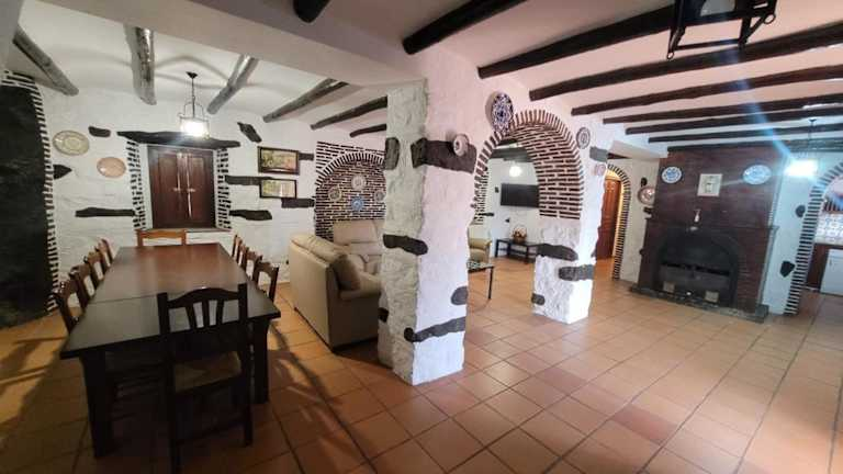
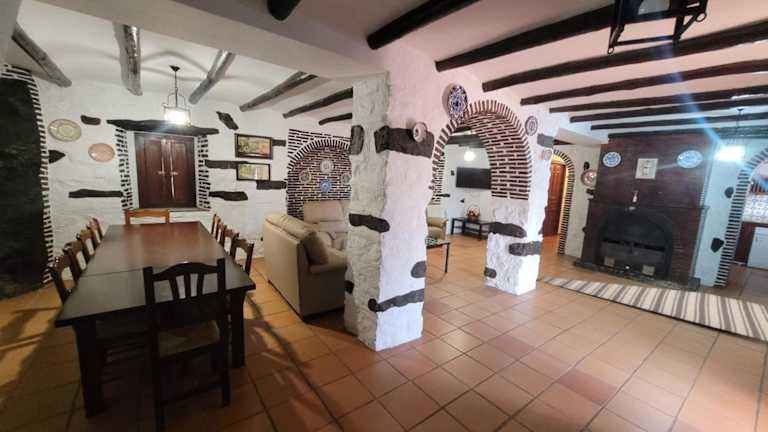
+ rug (649, 293)
